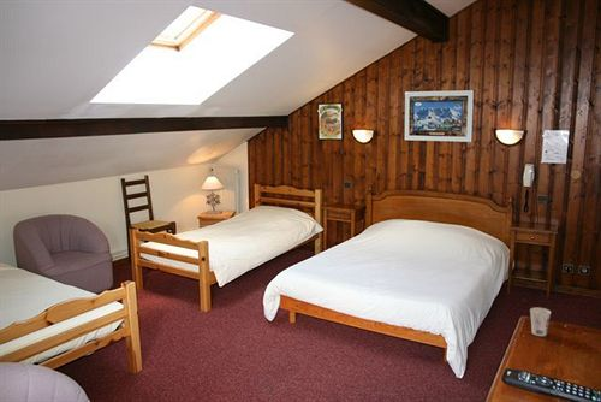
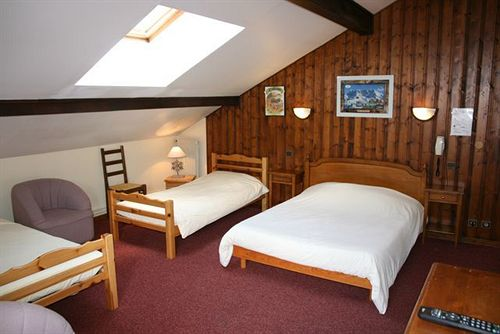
- cup (540, 321)
